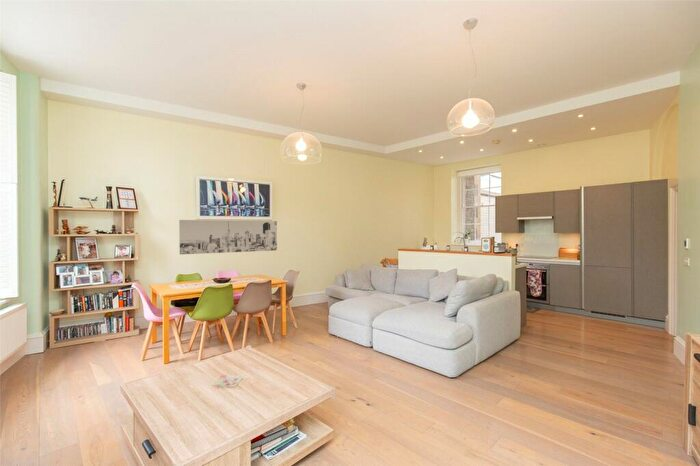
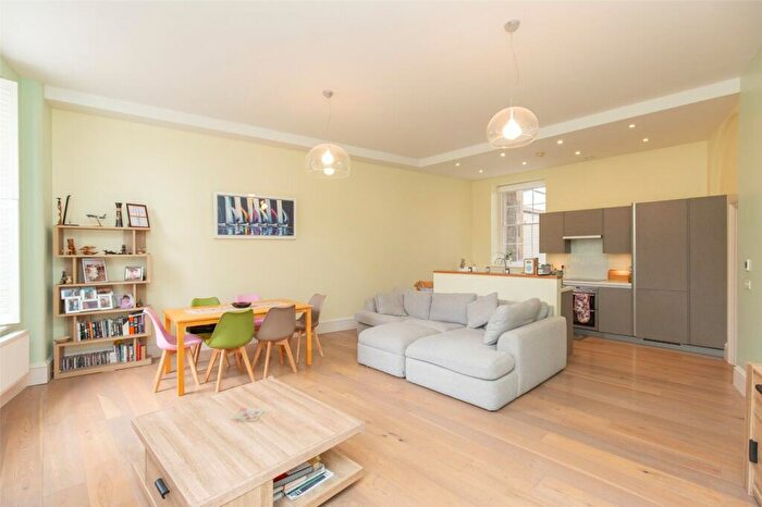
- wall art (232, 236)
